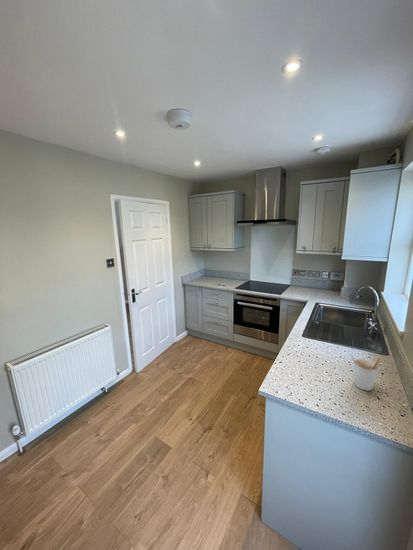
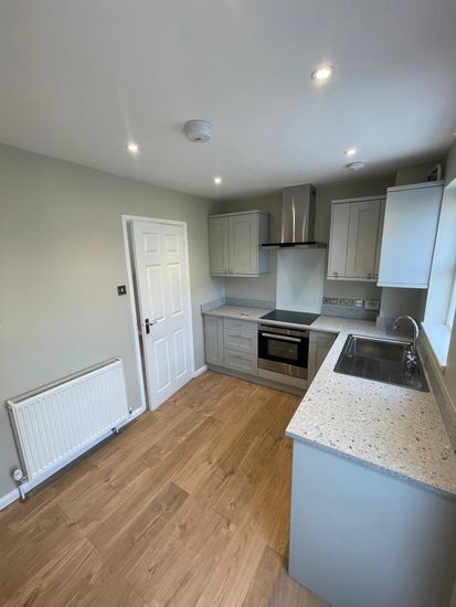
- utensil holder (364, 372)
